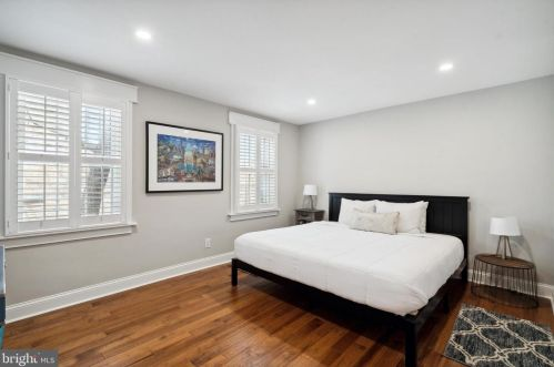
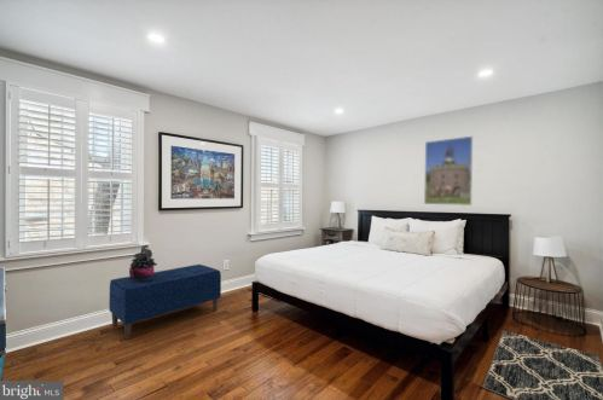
+ potted plant (140, 262)
+ bench (168, 296)
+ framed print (447, 172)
